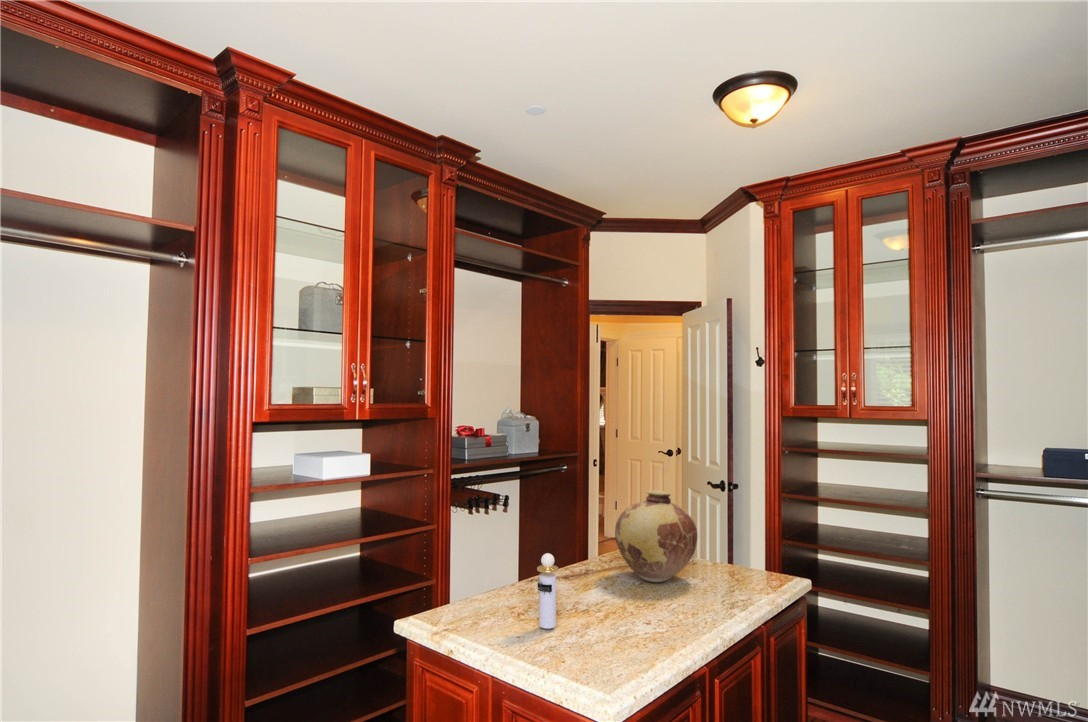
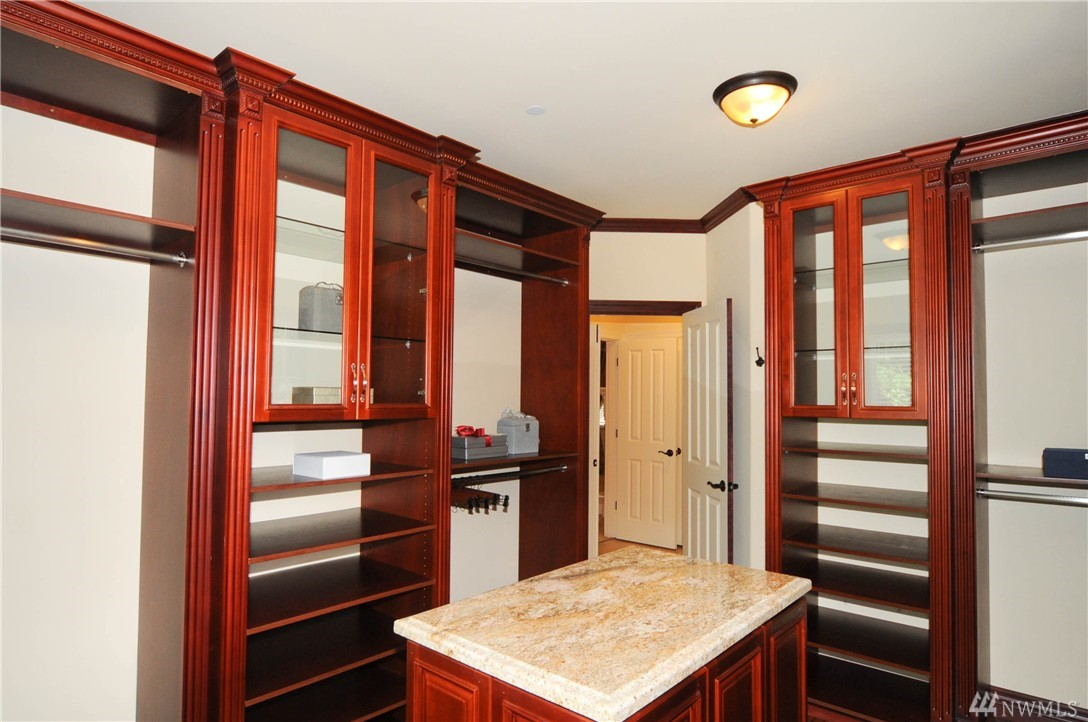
- vase (655, 536)
- perfume bottle (547, 590)
